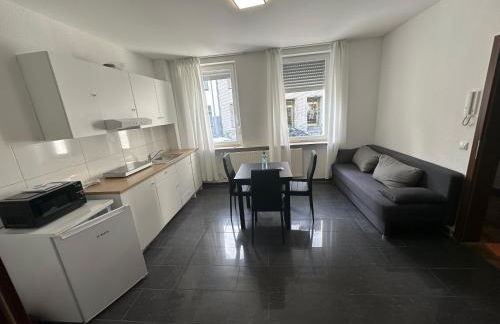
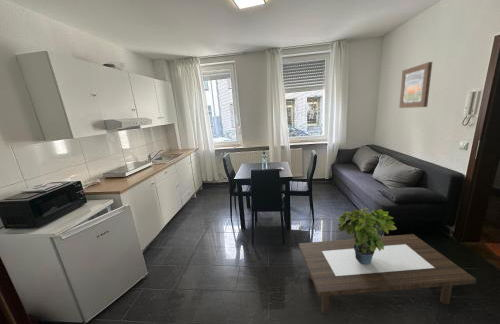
+ wall art (413, 87)
+ potted plant (363, 234)
+ coffee table (372, 273)
